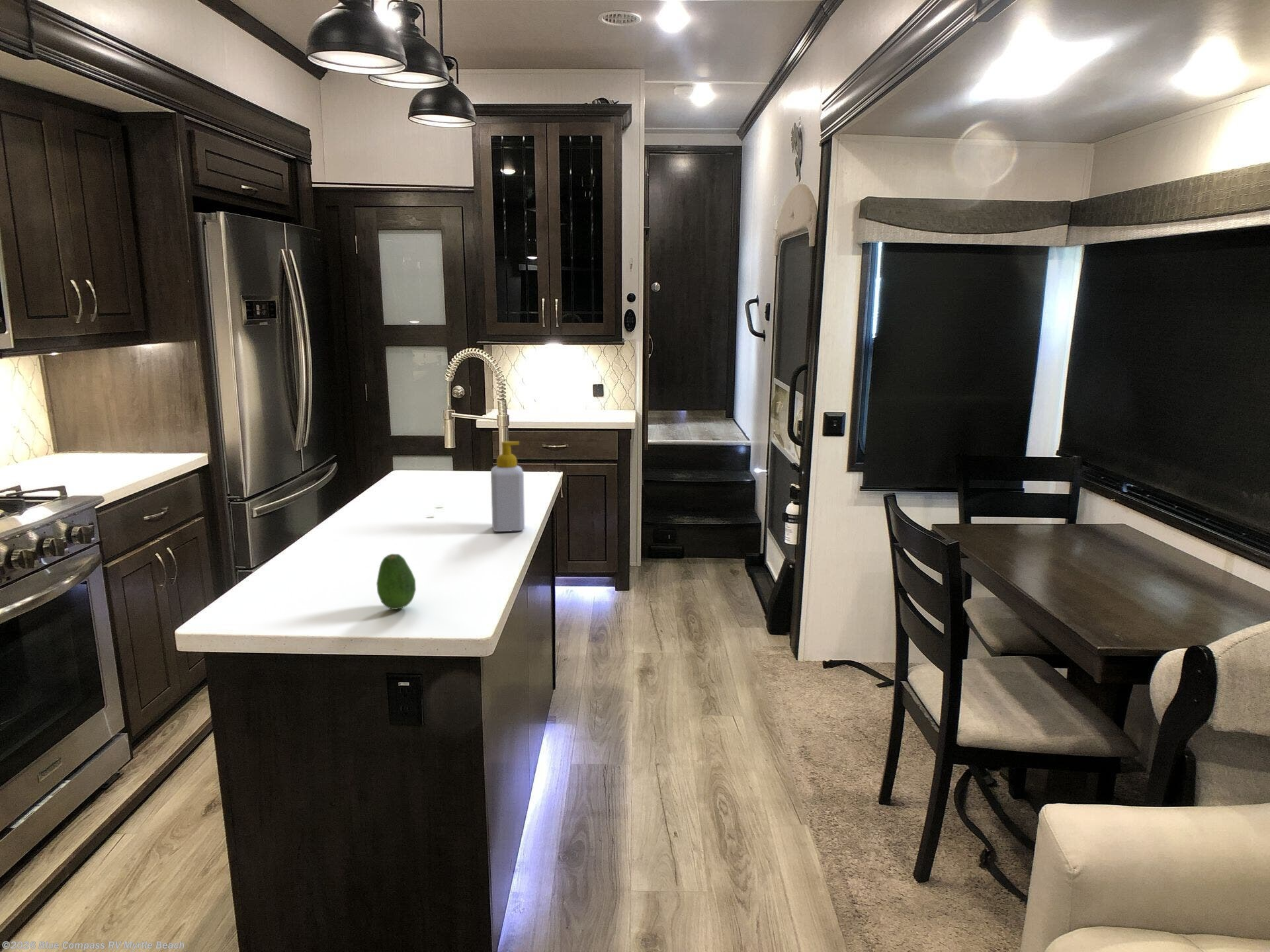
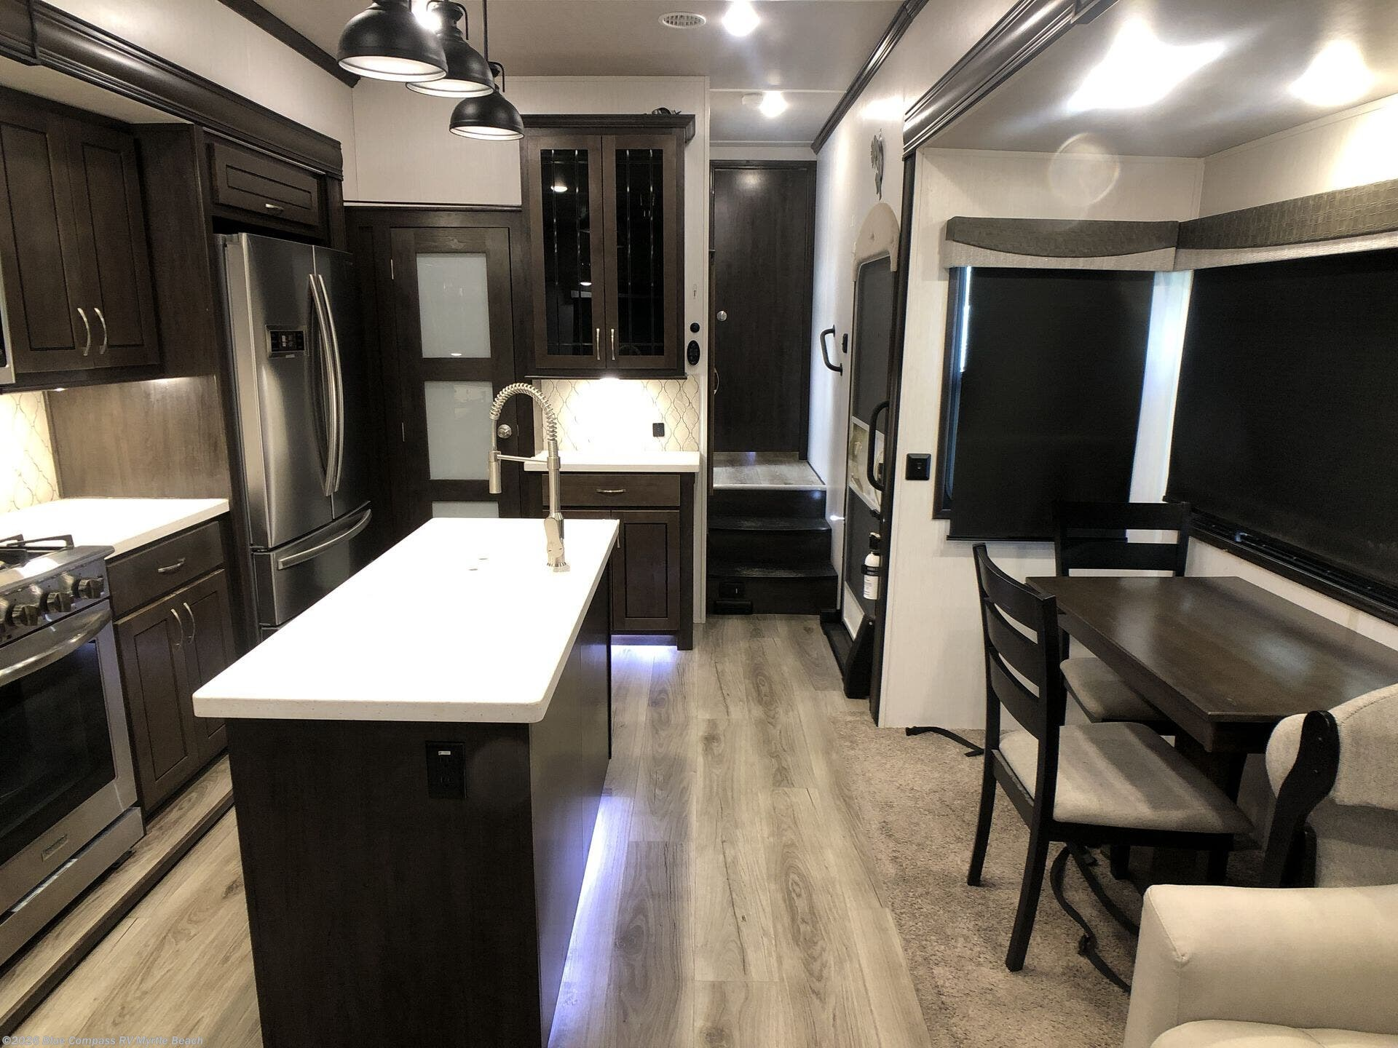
- soap bottle (507, 485)
- fruit (396, 581)
